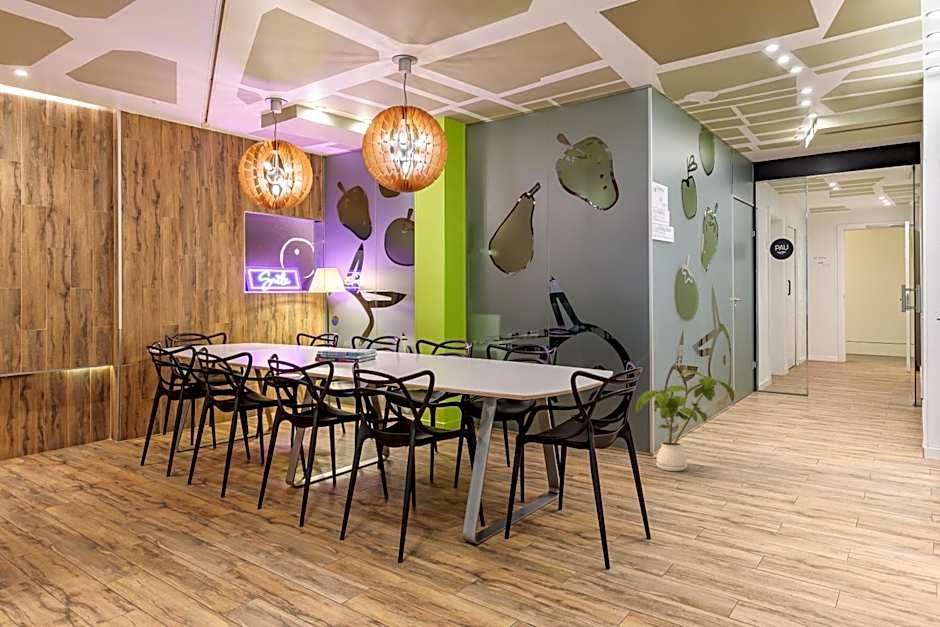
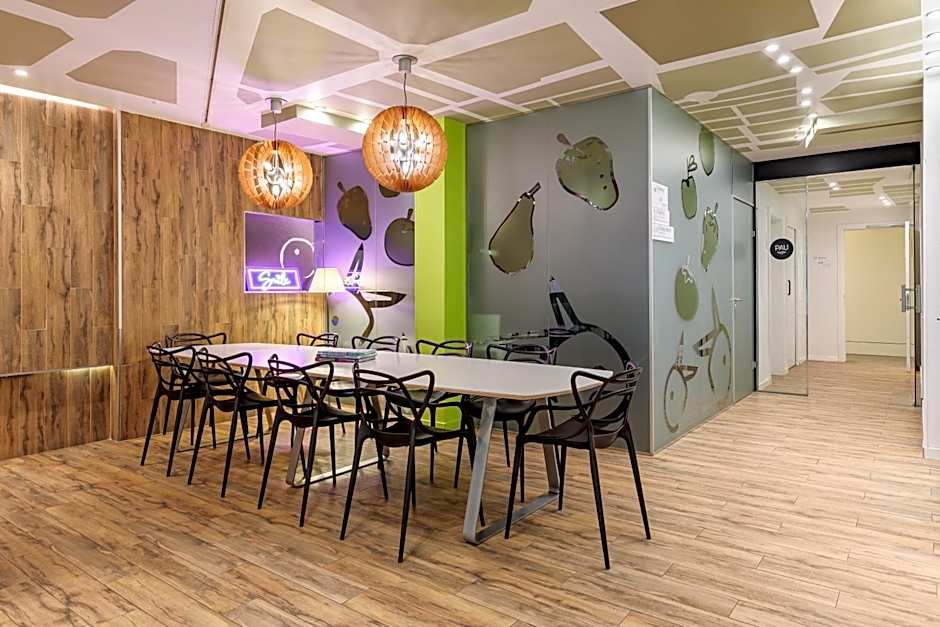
- house plant (688, 419)
